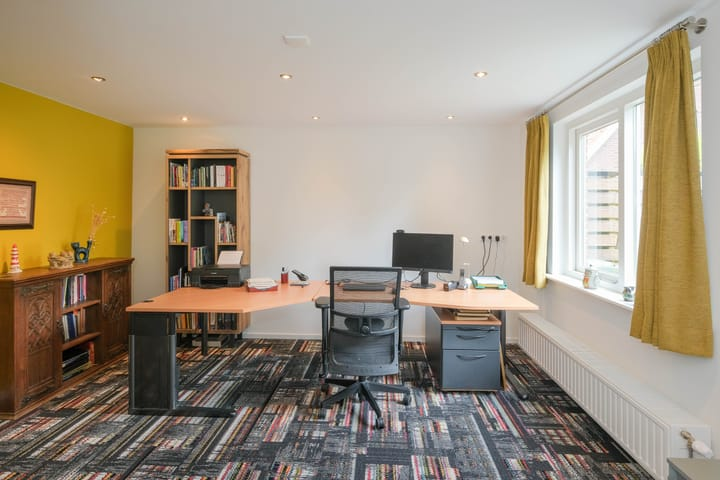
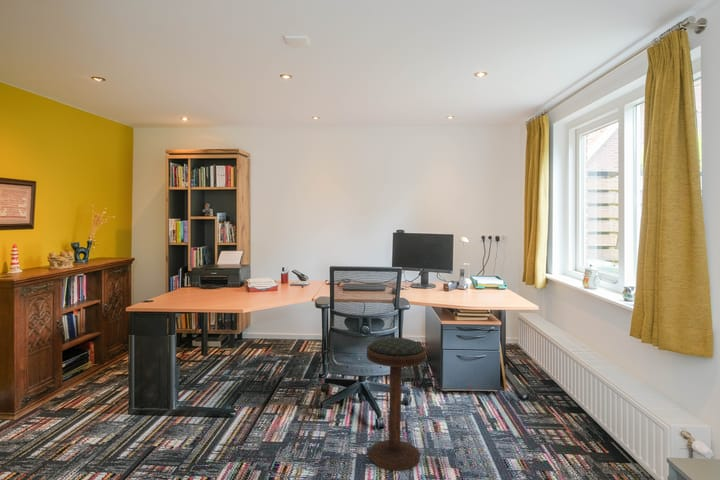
+ bar stool (395, 398)
